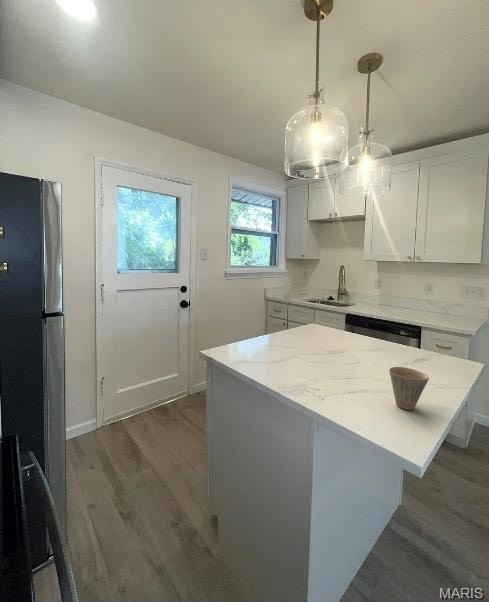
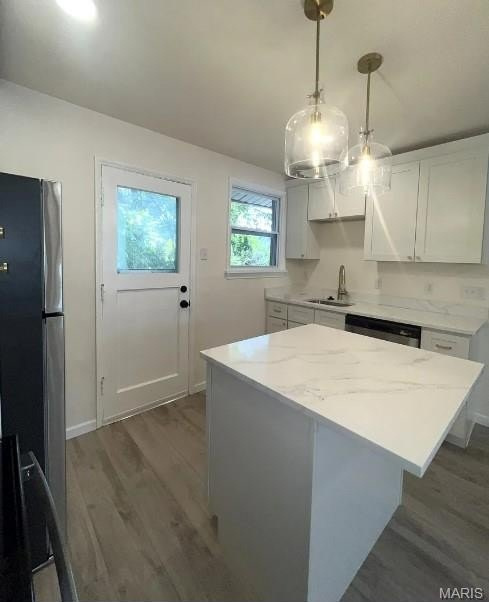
- cup (407, 389)
